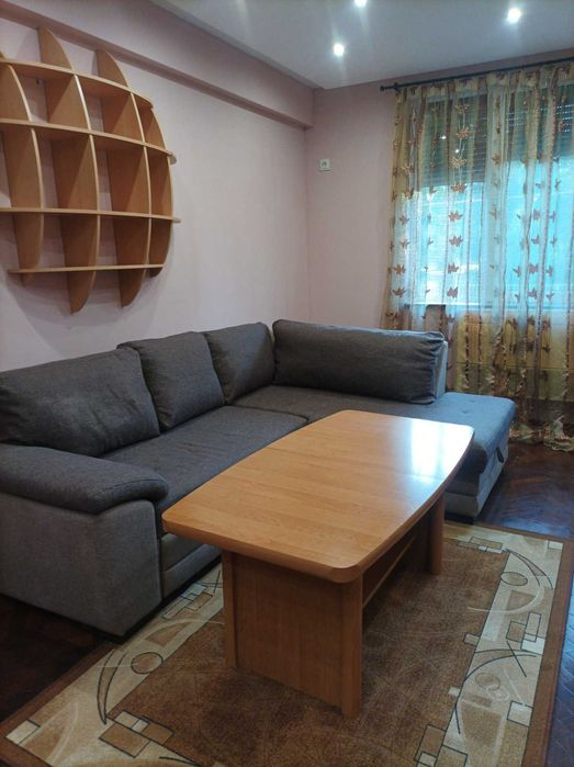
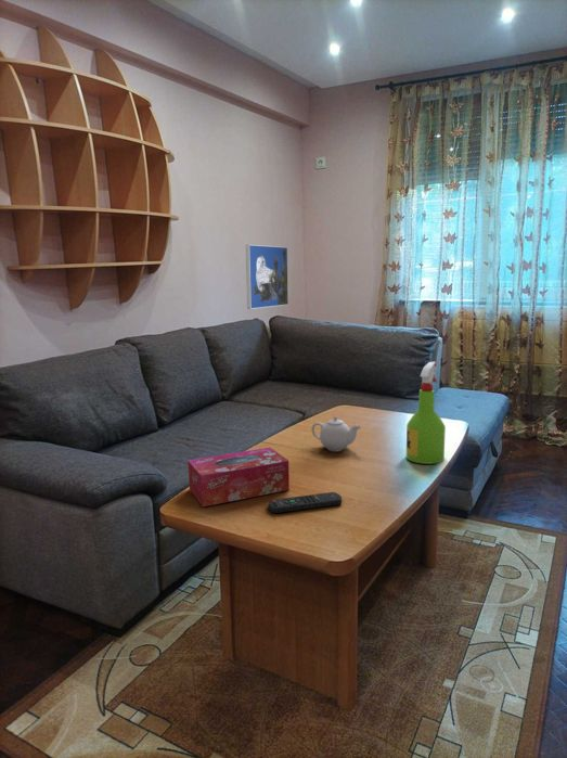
+ spray bottle (427, 410)
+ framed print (268, 277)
+ teapot (335, 432)
+ remote control (305, 501)
+ tissue box (239, 475)
